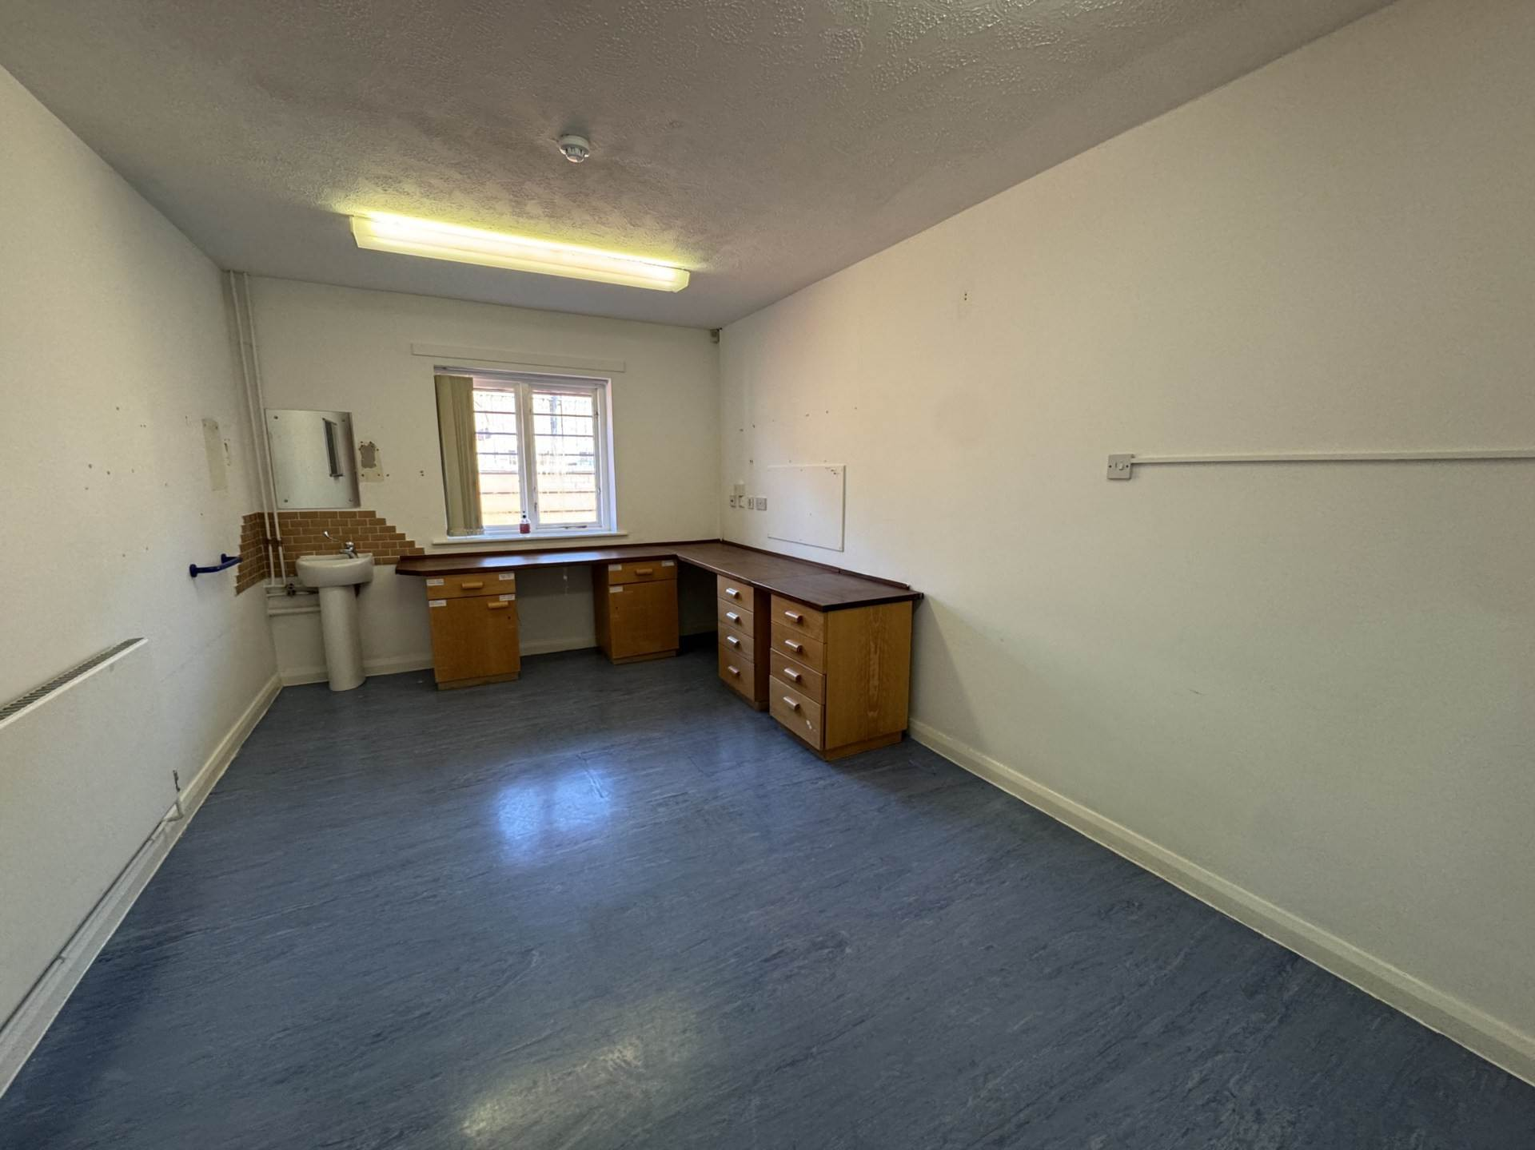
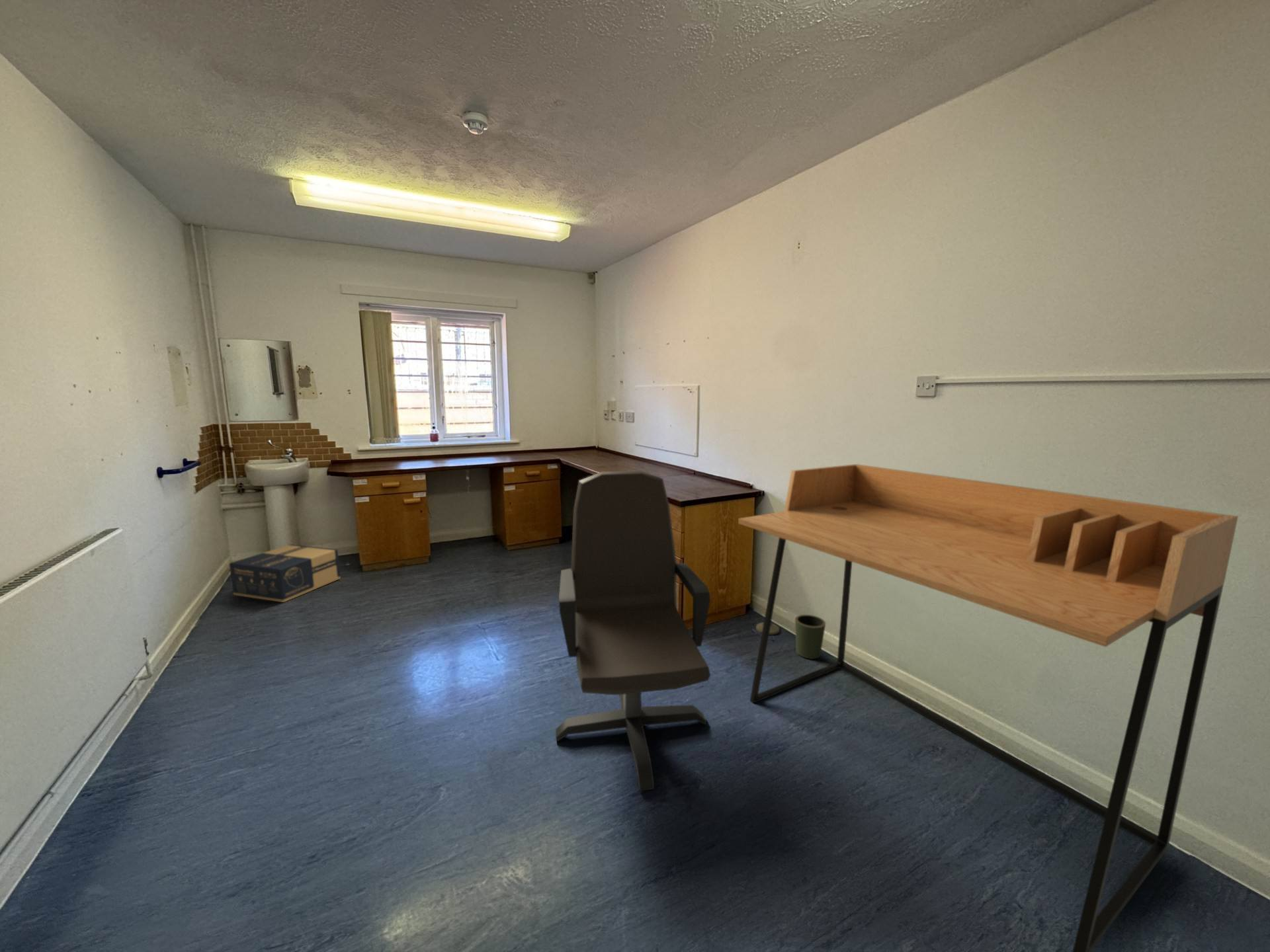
+ trash can (795, 625)
+ cardboard box (287, 571)
+ desk (938, 590)
+ office chair (632, 611)
